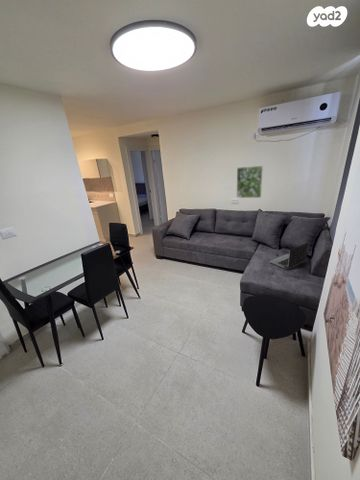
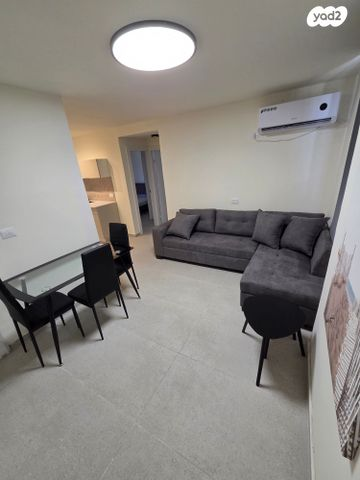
- laptop computer (289, 252)
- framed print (249, 182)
